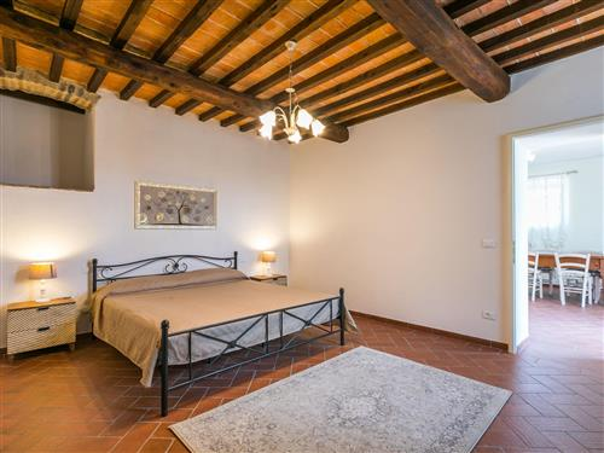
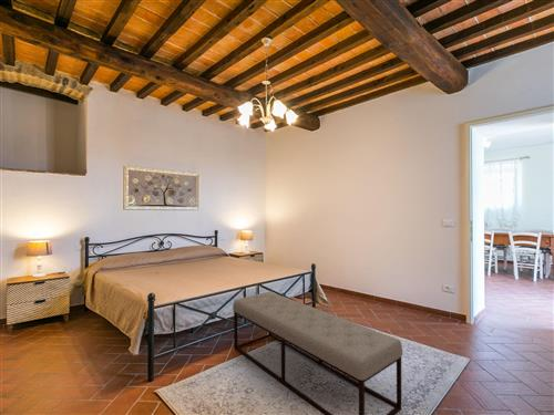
+ bench (302, 344)
